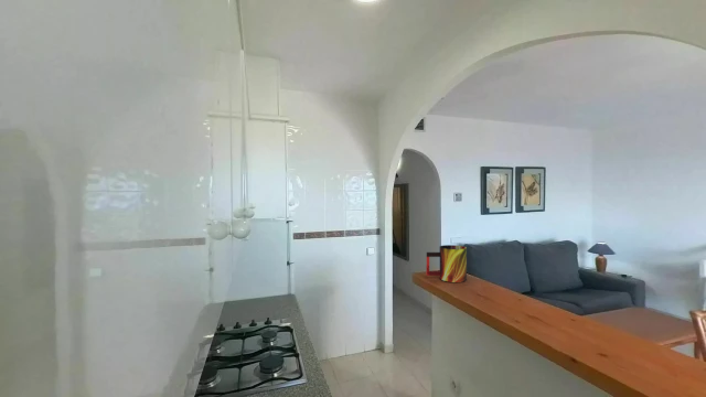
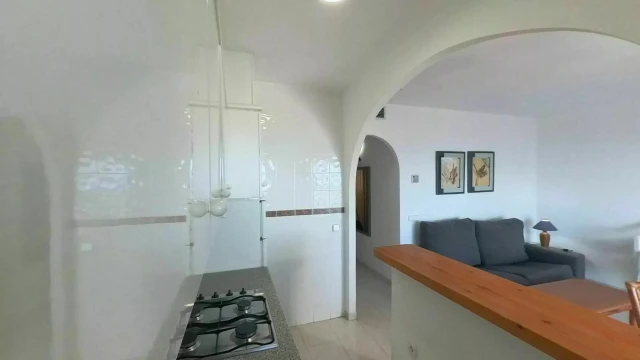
- mug (448, 262)
